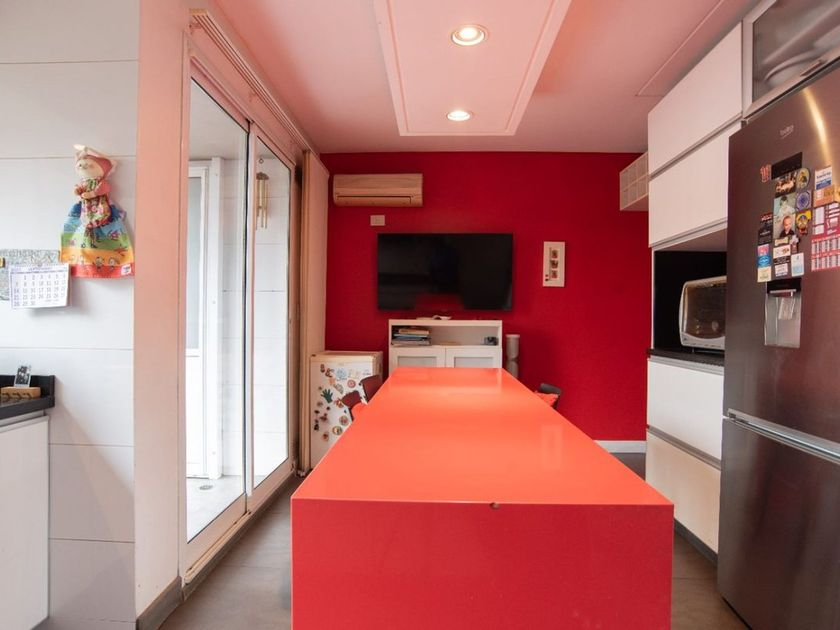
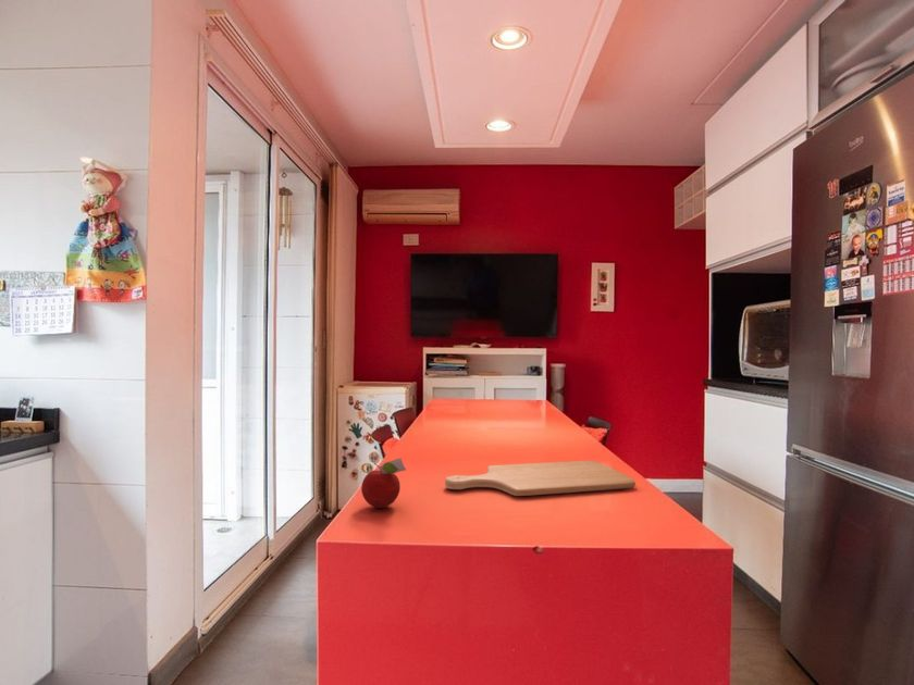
+ fruit (385, 479)
+ chopping board (533, 477)
